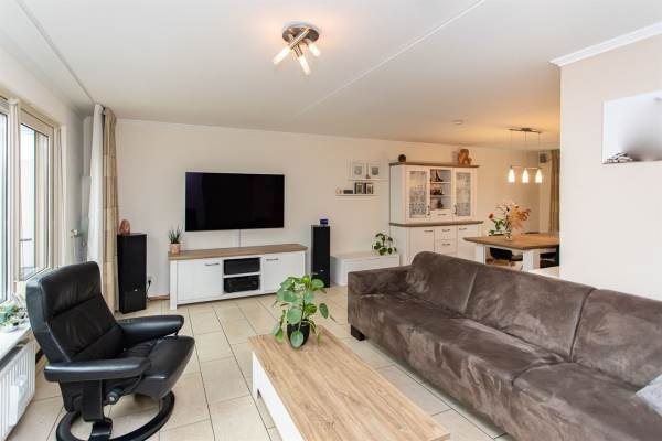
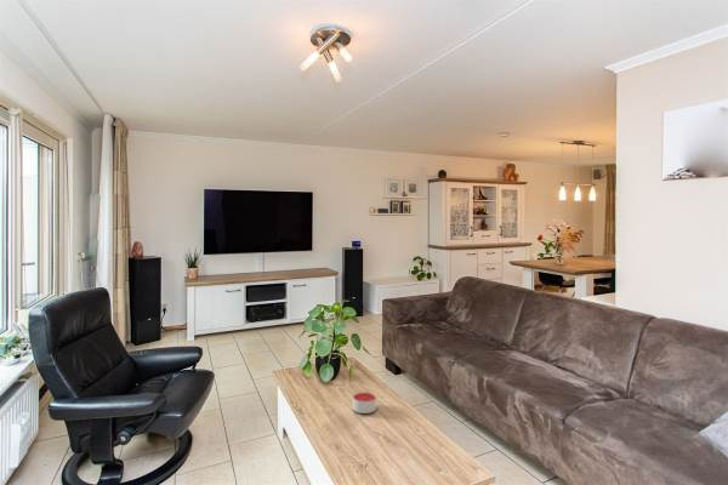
+ candle (364, 401)
